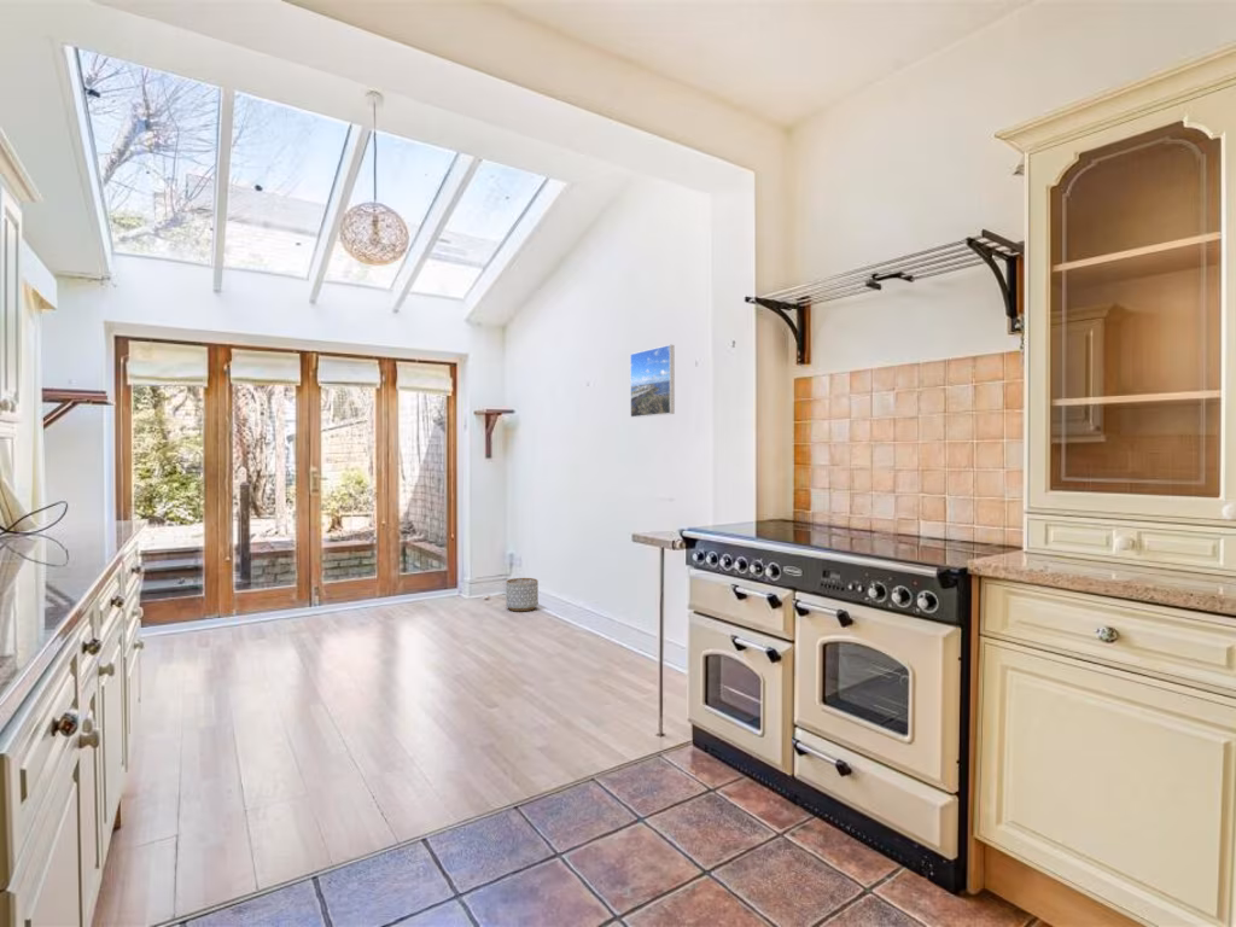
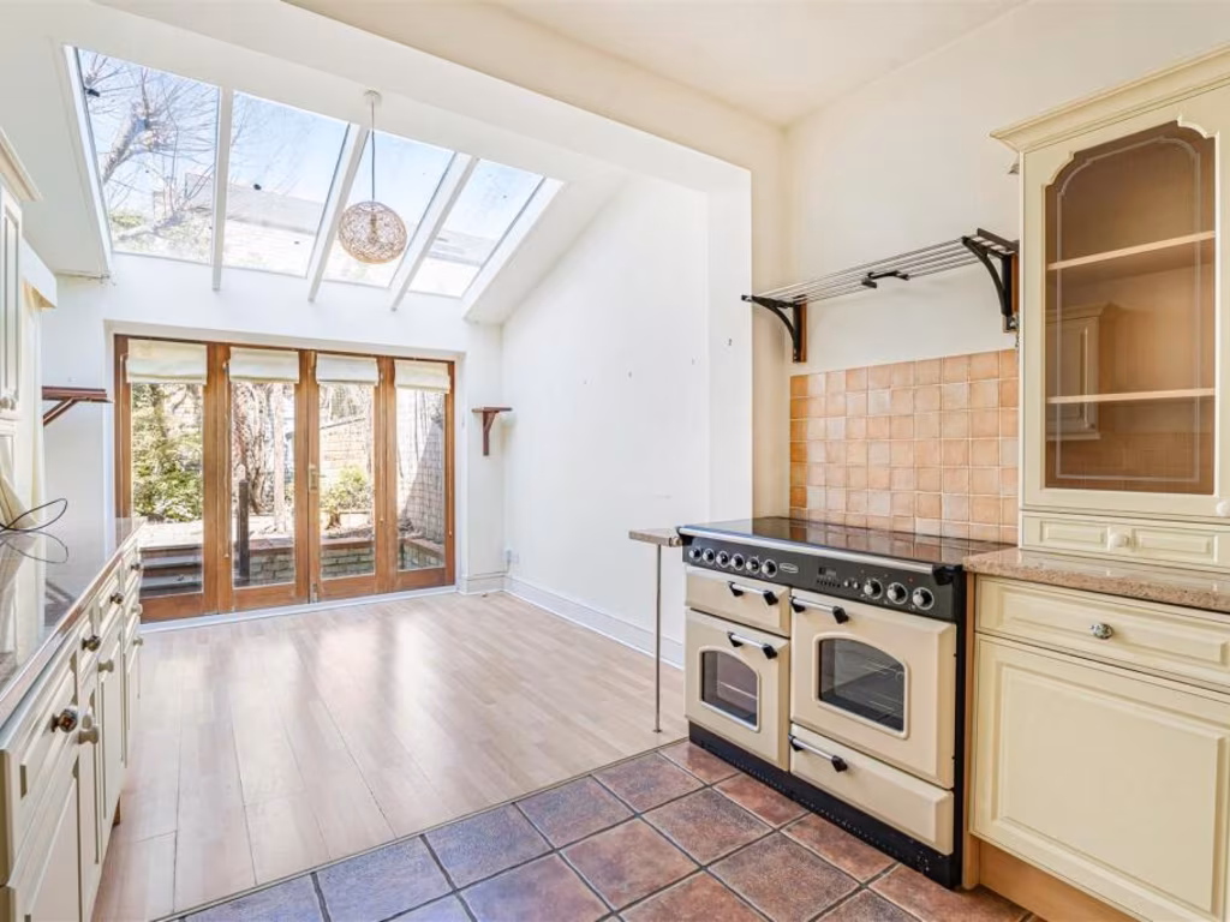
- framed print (651, 383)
- planter (521, 594)
